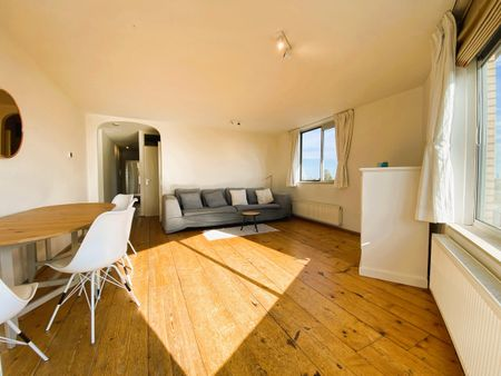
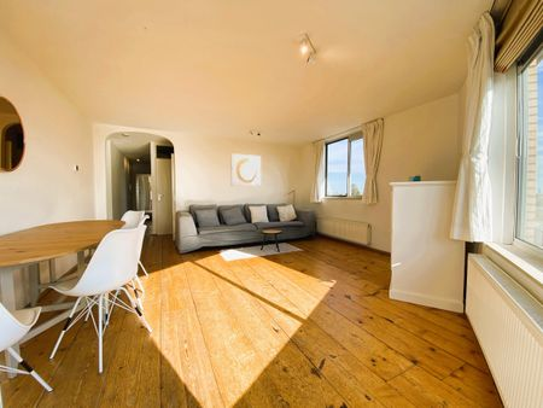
+ wall art (246, 170)
